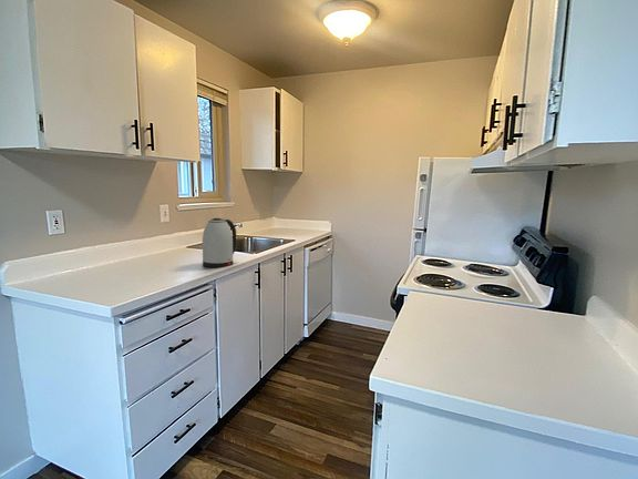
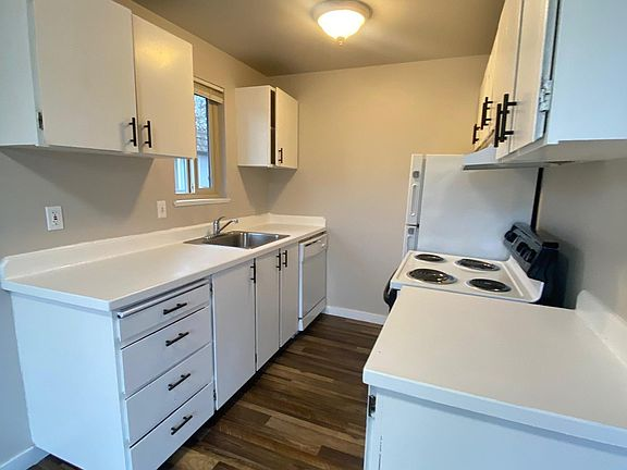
- kettle (222, 241)
